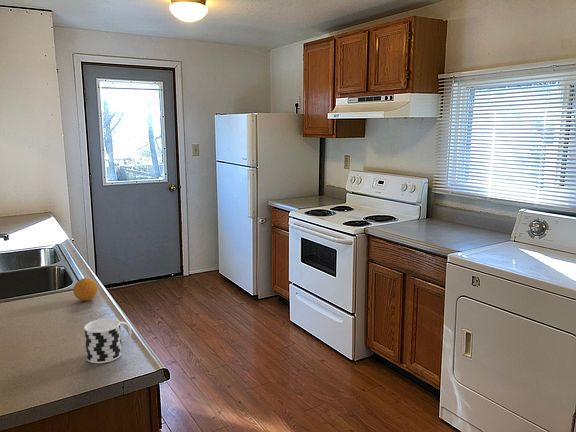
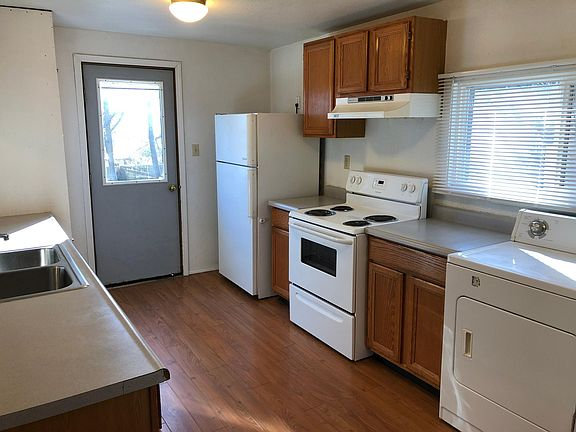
- cup (109, 338)
- fruit (85, 289)
